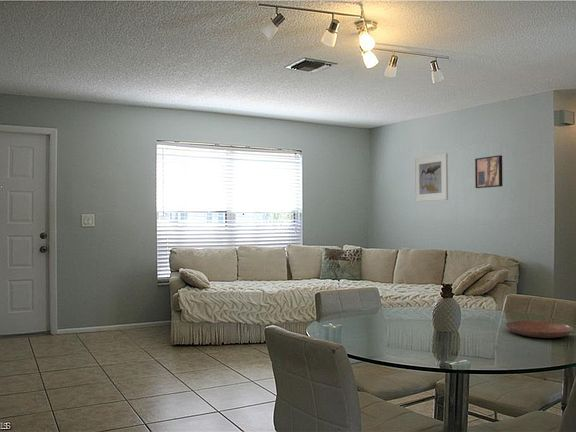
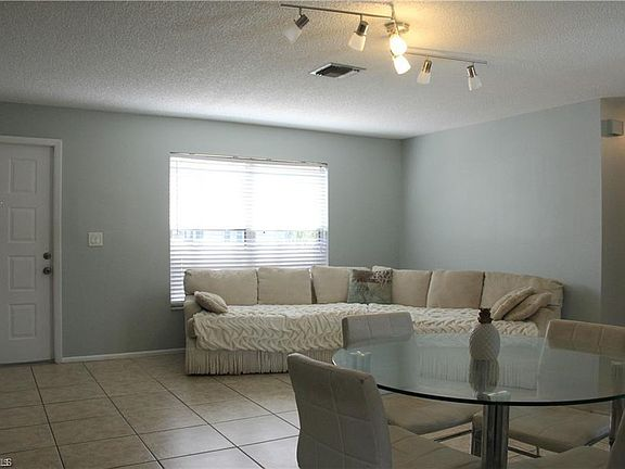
- wall art (488, 172)
- bowl (538, 330)
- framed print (430, 178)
